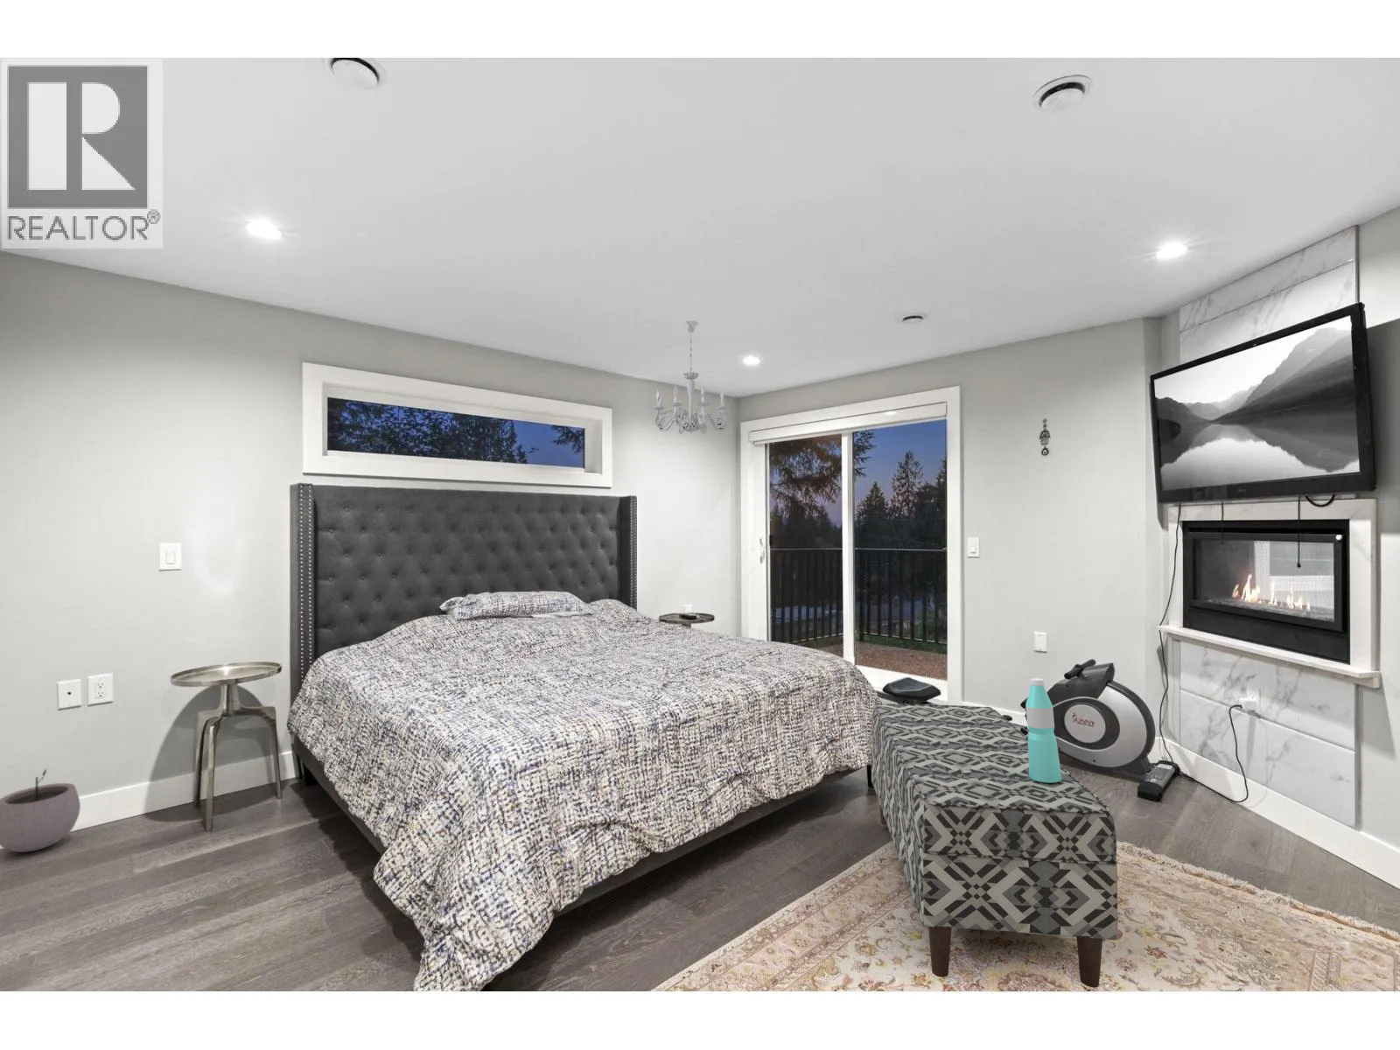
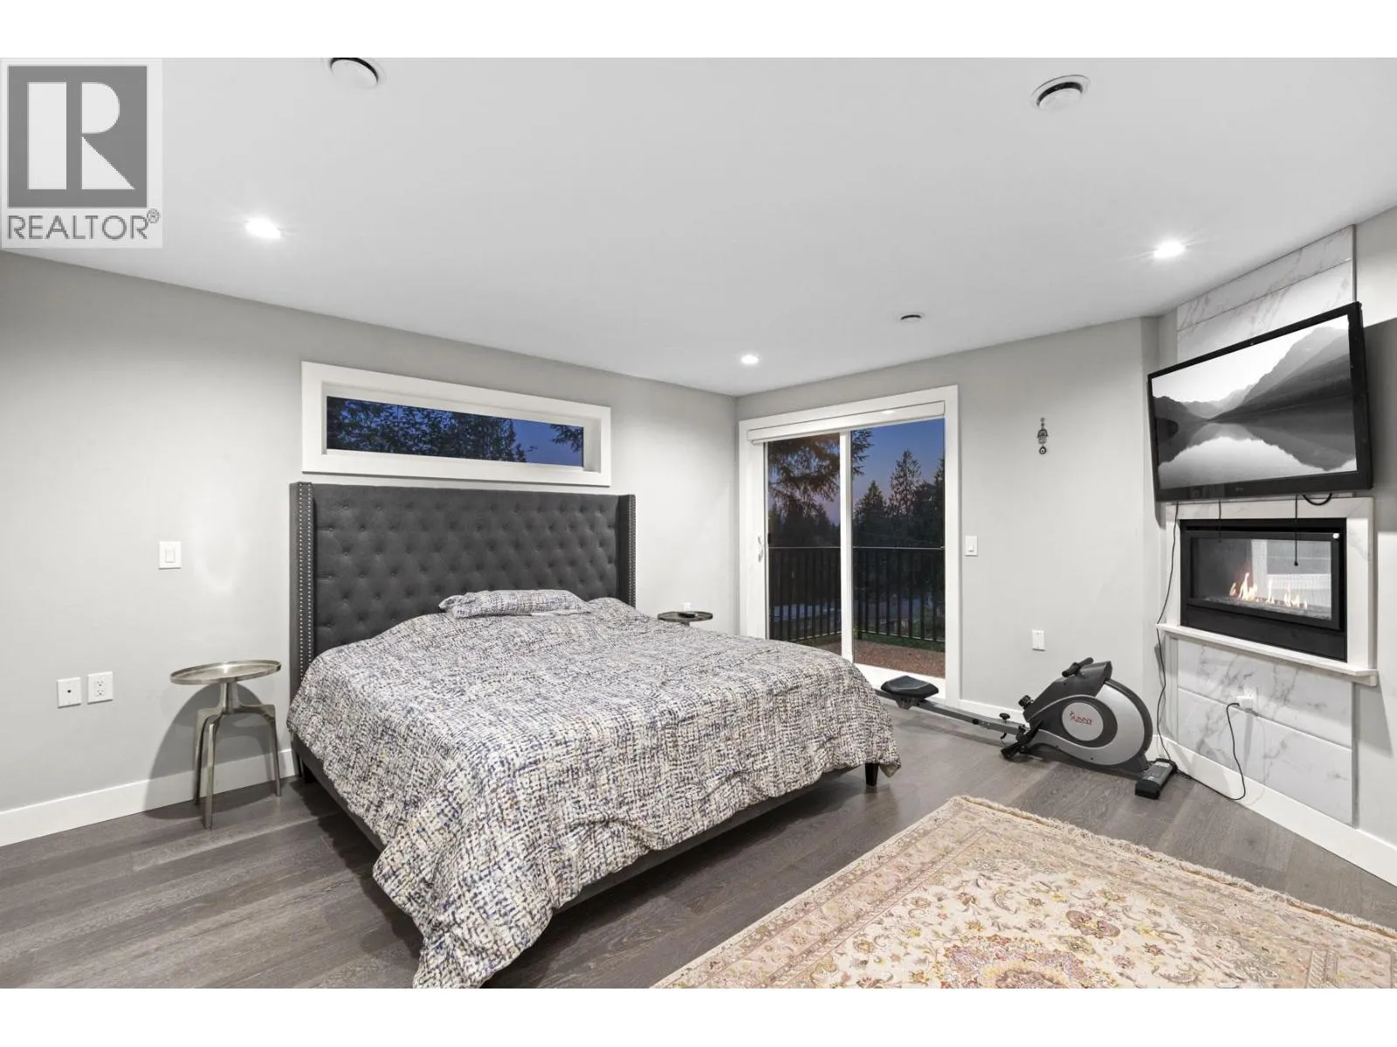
- chandelier (690, 379)
- bench (966, 815)
- plant pot (36, 807)
- water bottle (1045, 729)
